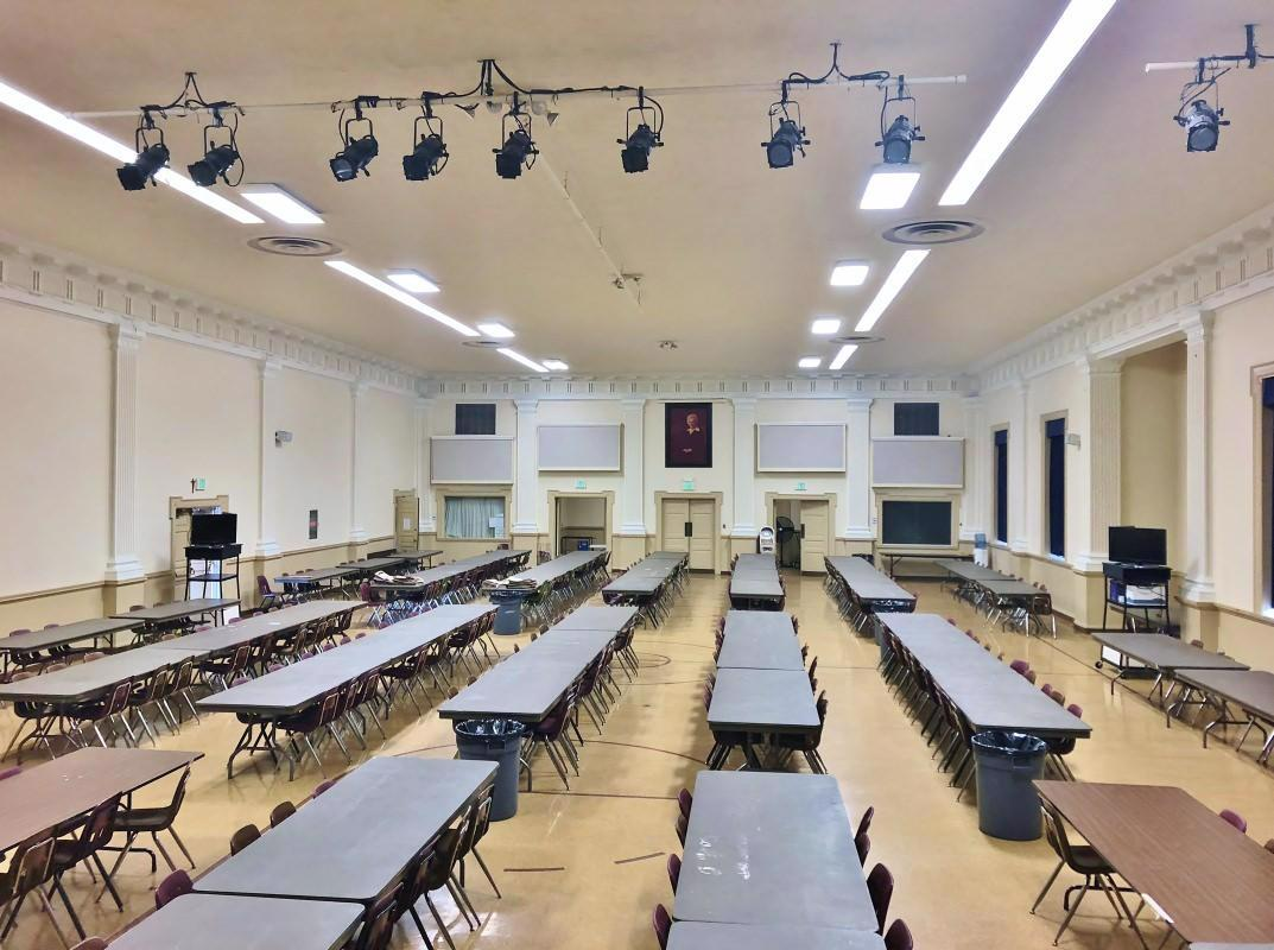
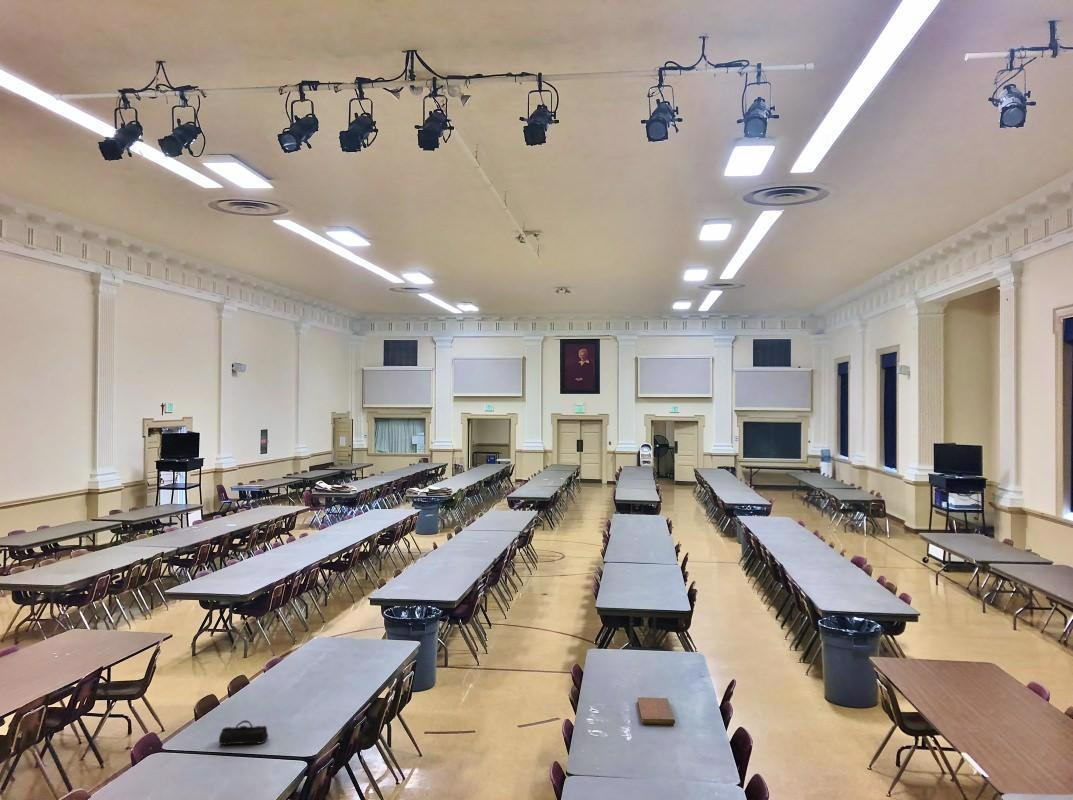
+ notebook (655, 710)
+ pencil case (243, 731)
